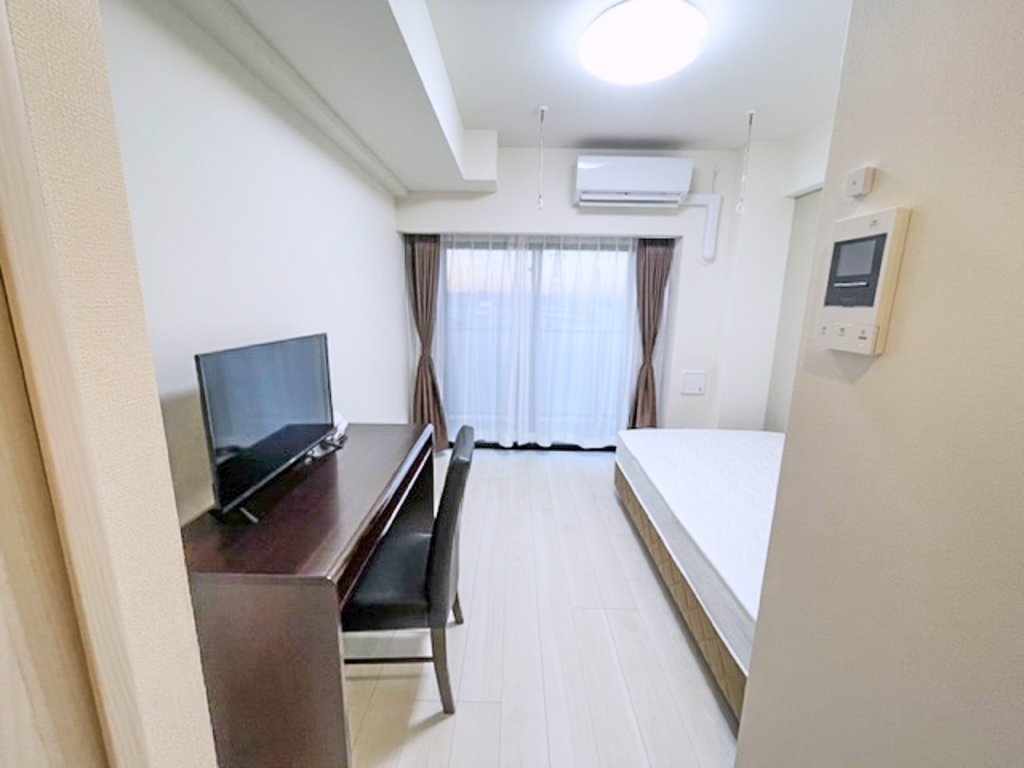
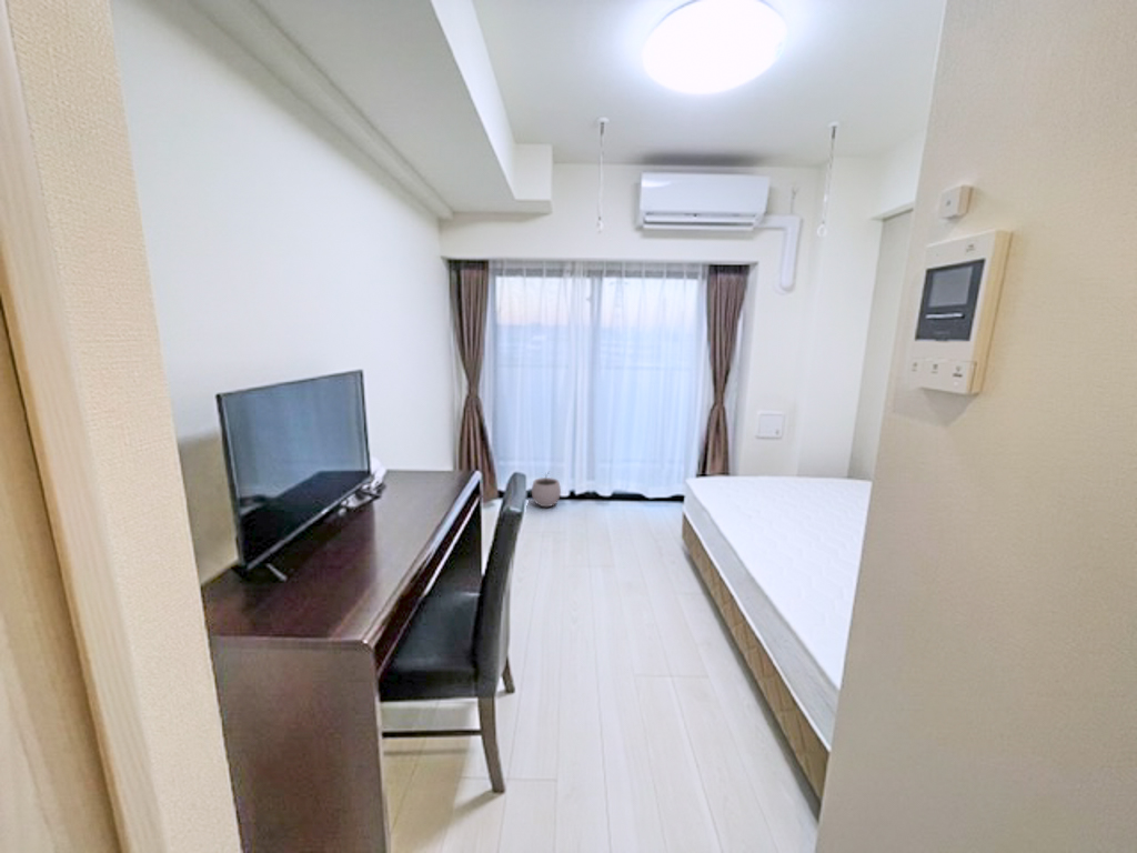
+ plant pot (545, 488)
